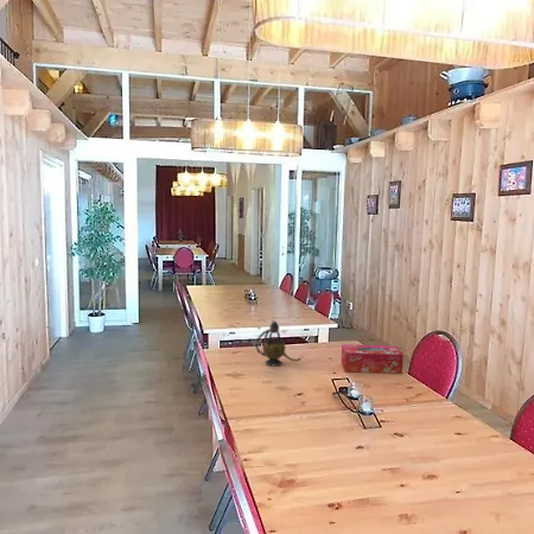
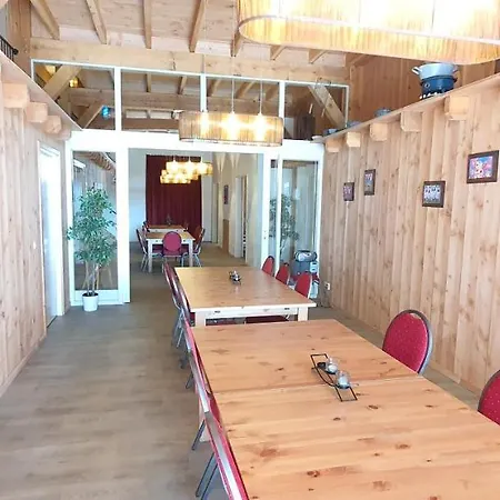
- teapot (279, 343)
- tissue box (370, 358)
